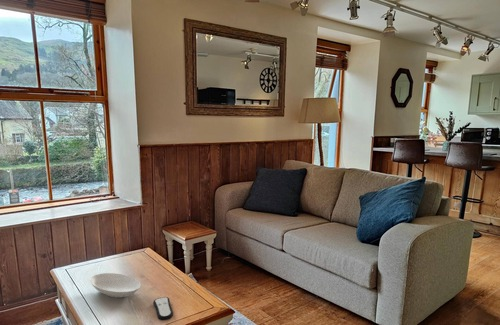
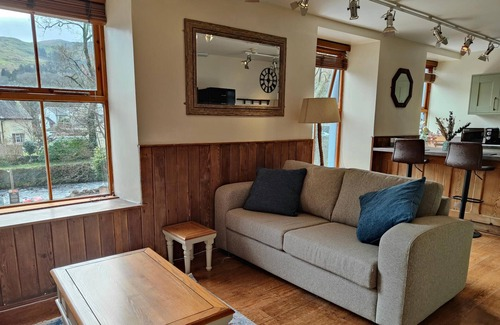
- remote control (163, 308)
- bowl (115, 287)
